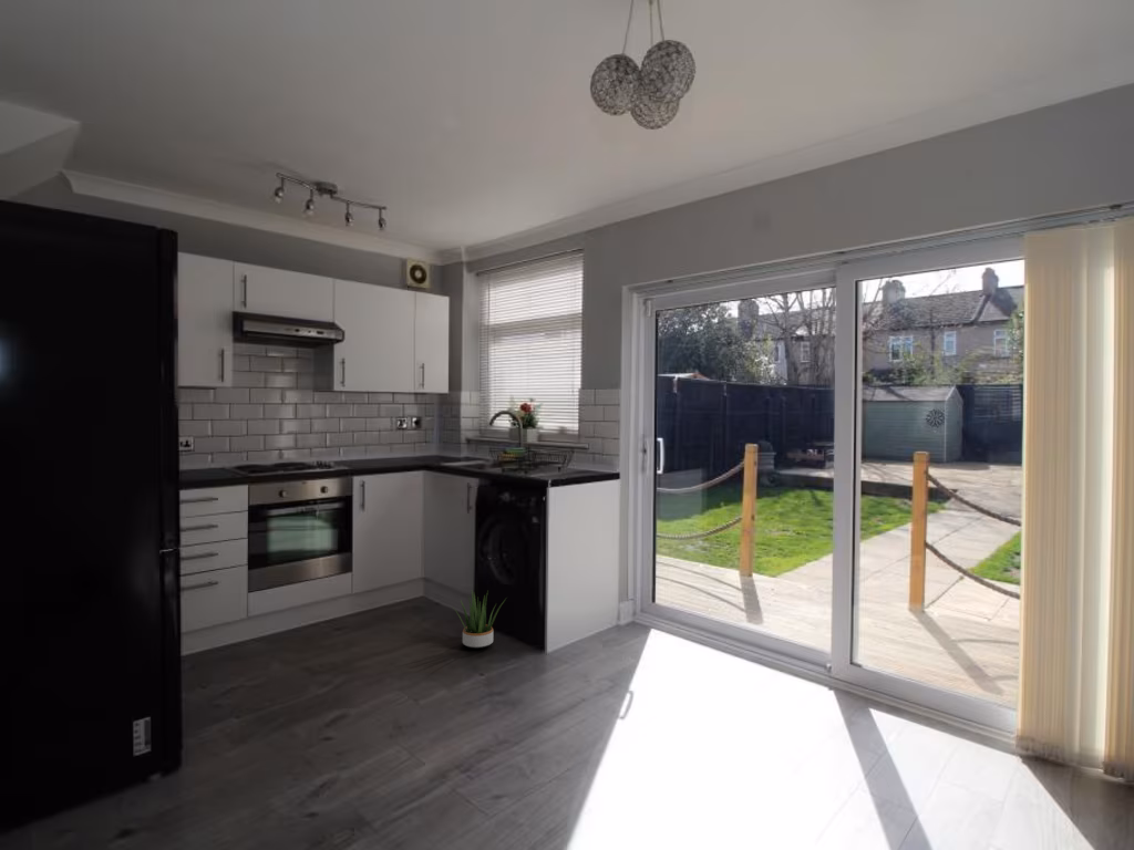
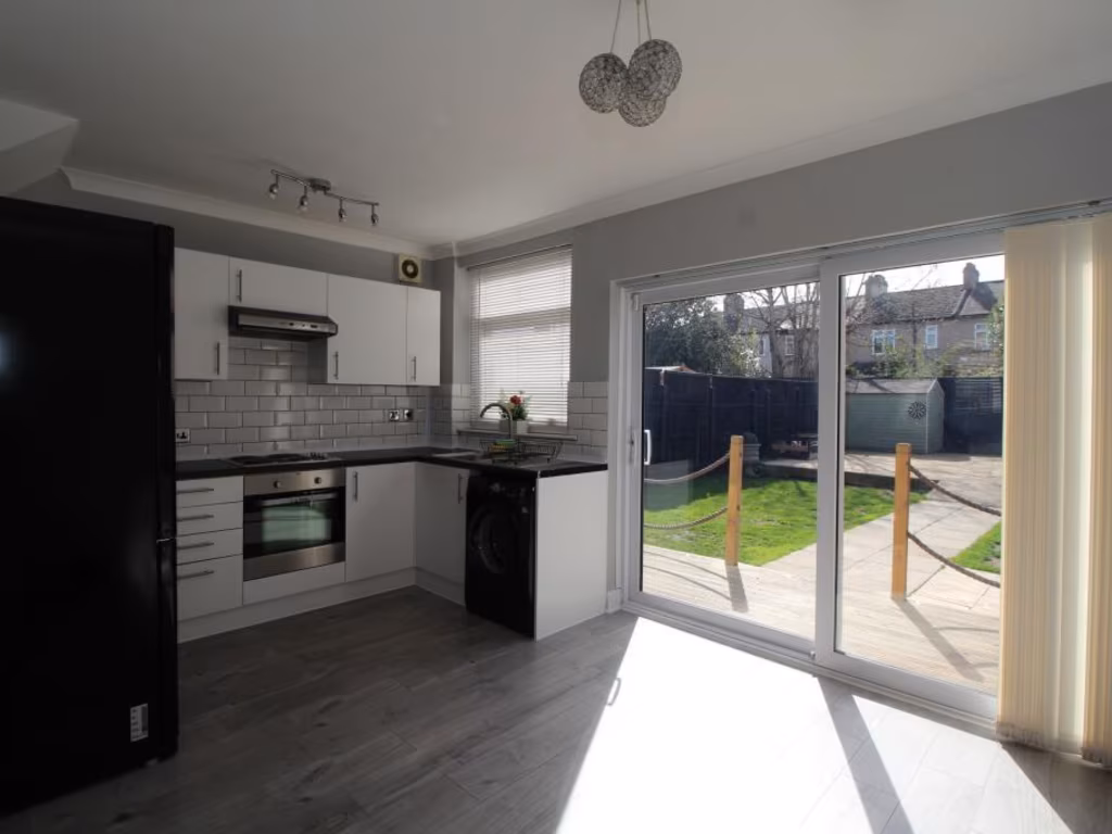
- potted plant (477, 619)
